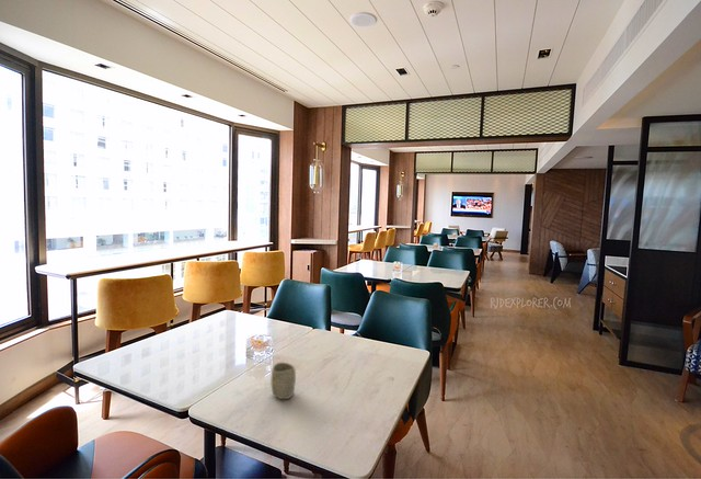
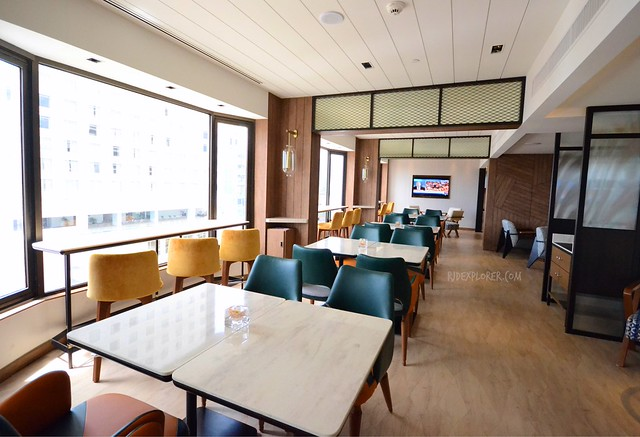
- cup (283, 380)
